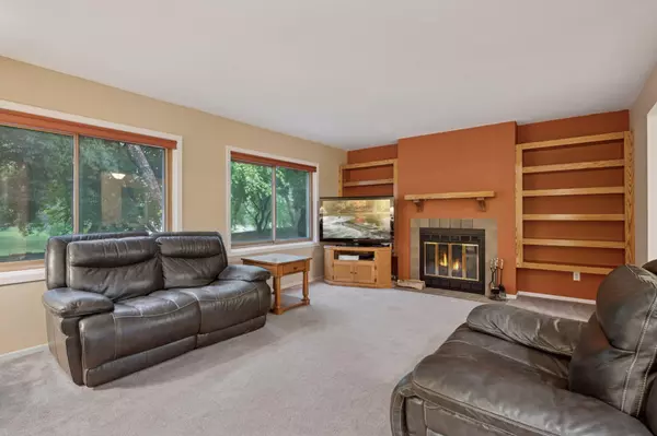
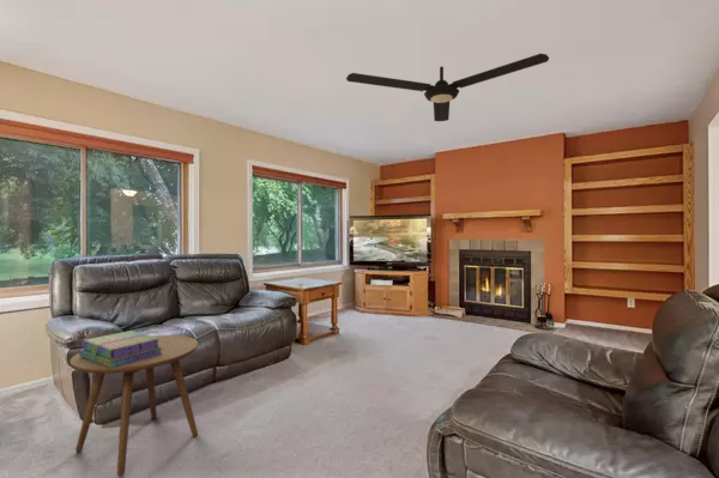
+ ceiling fan (441, 91)
+ side table (131, 395)
+ stack of books (121, 346)
